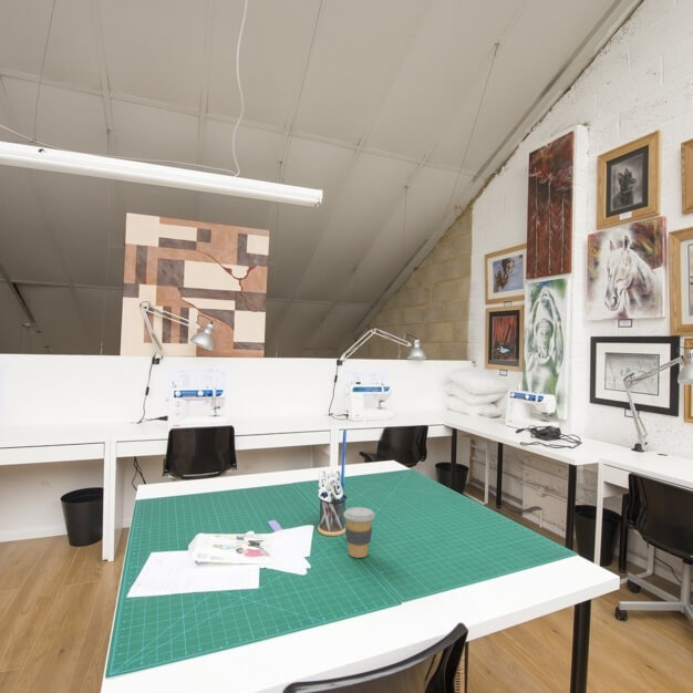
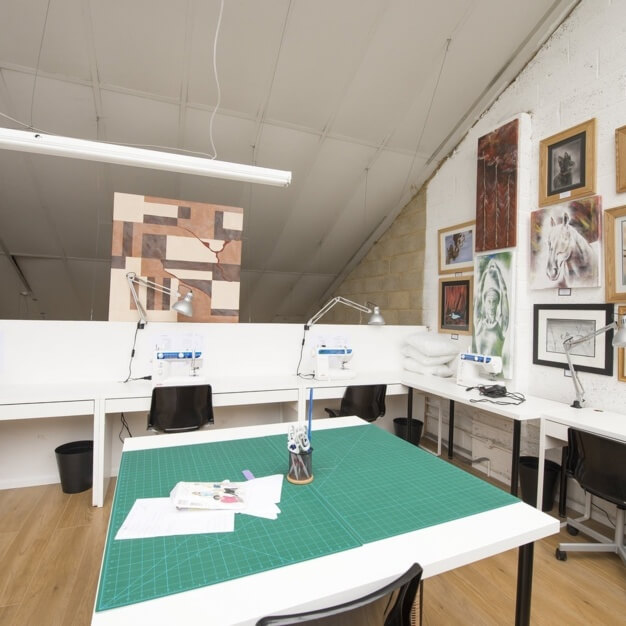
- coffee cup (359, 532)
